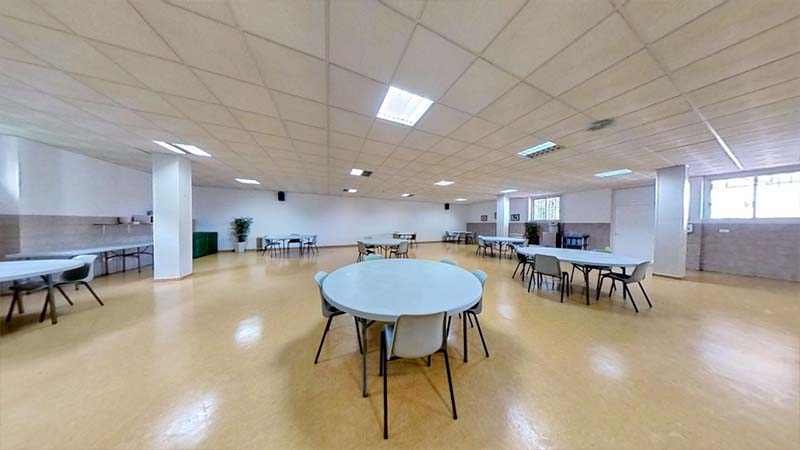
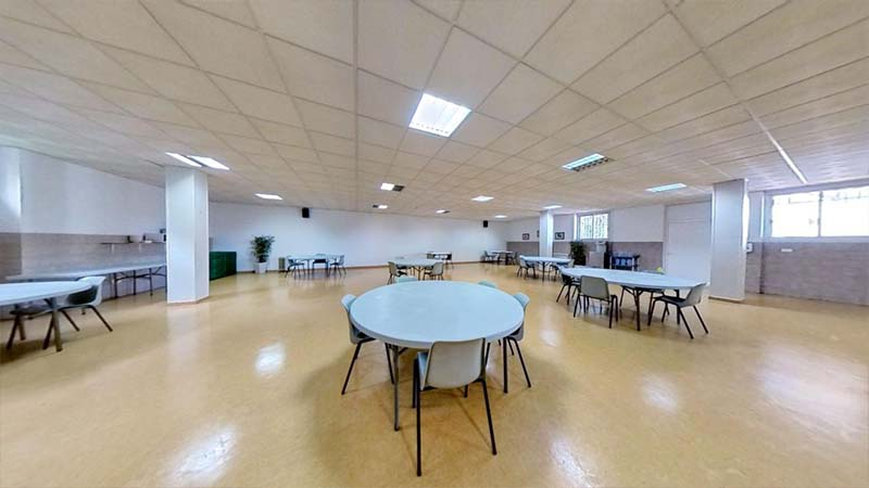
- terrain map (600, 123)
